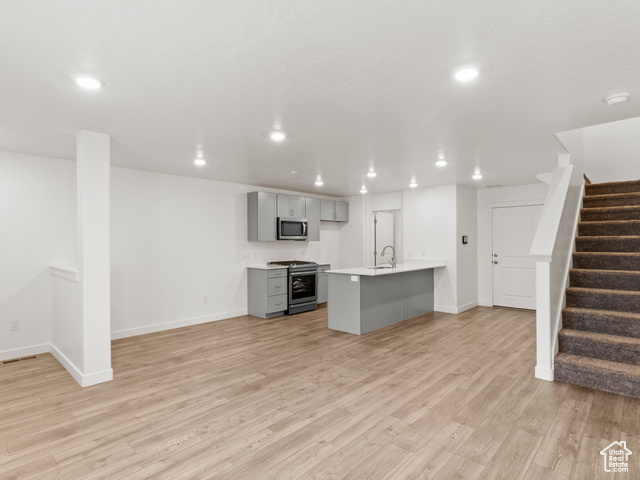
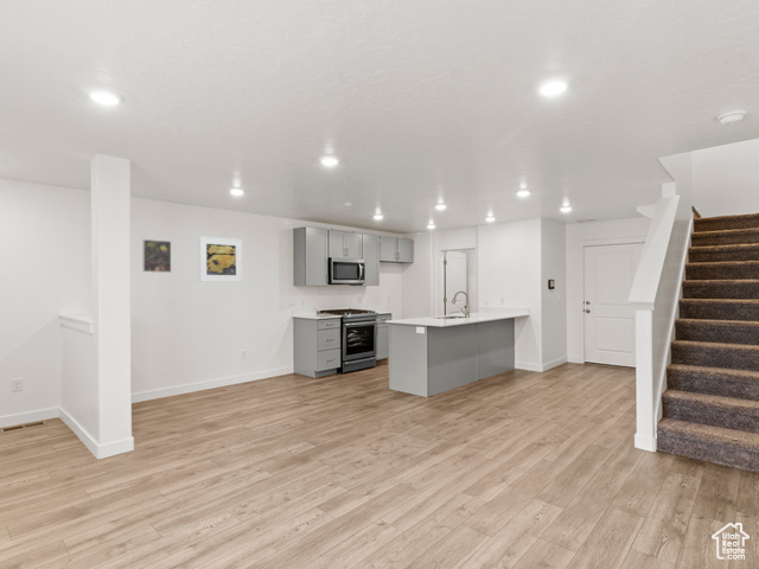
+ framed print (221, 260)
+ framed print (157, 256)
